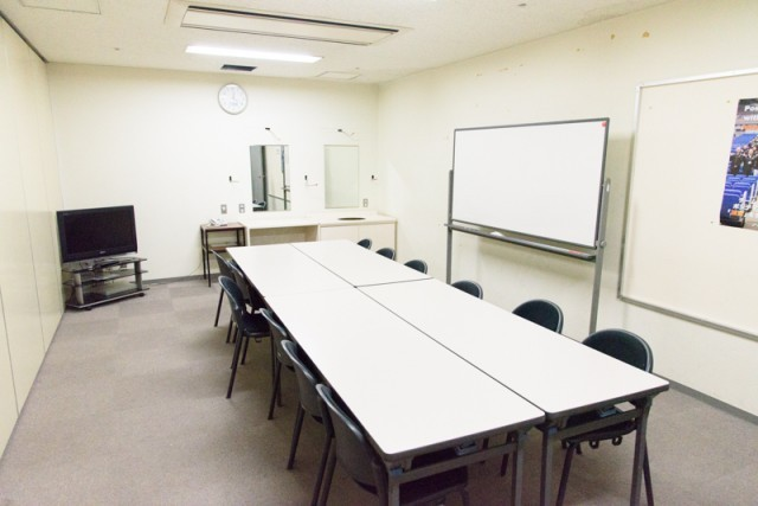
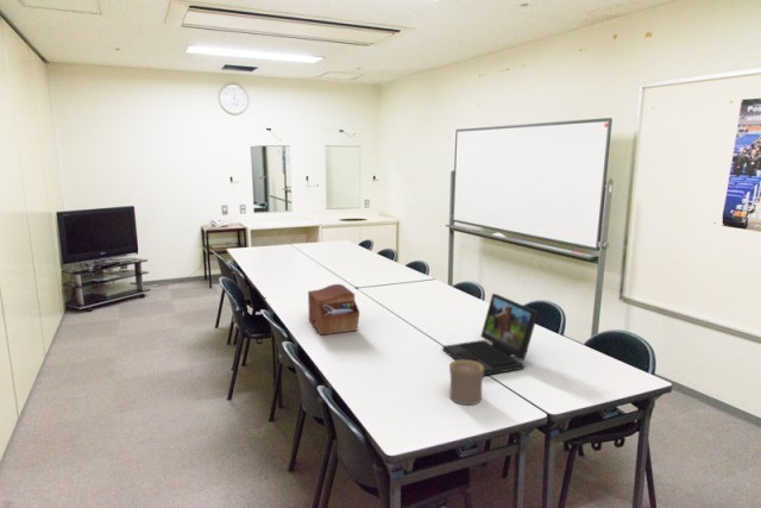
+ sewing box (332, 308)
+ laptop (488, 331)
+ cup (466, 382)
